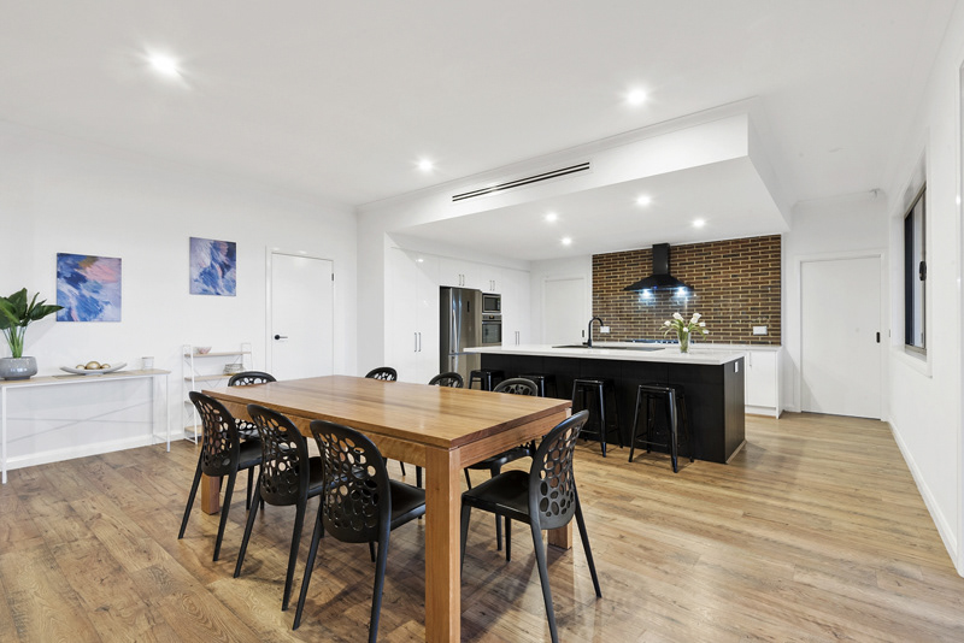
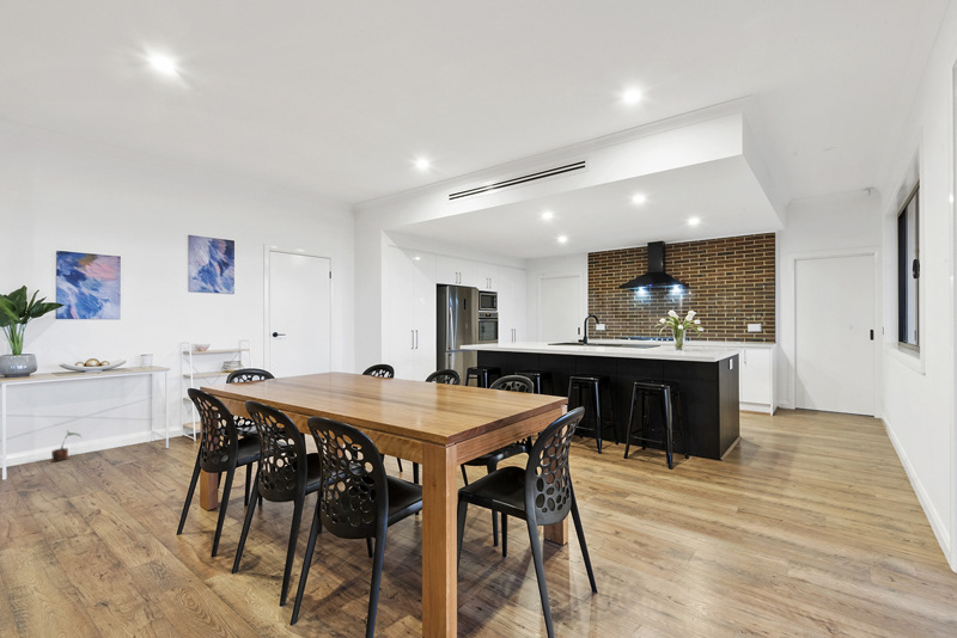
+ potted plant (62, 443)
